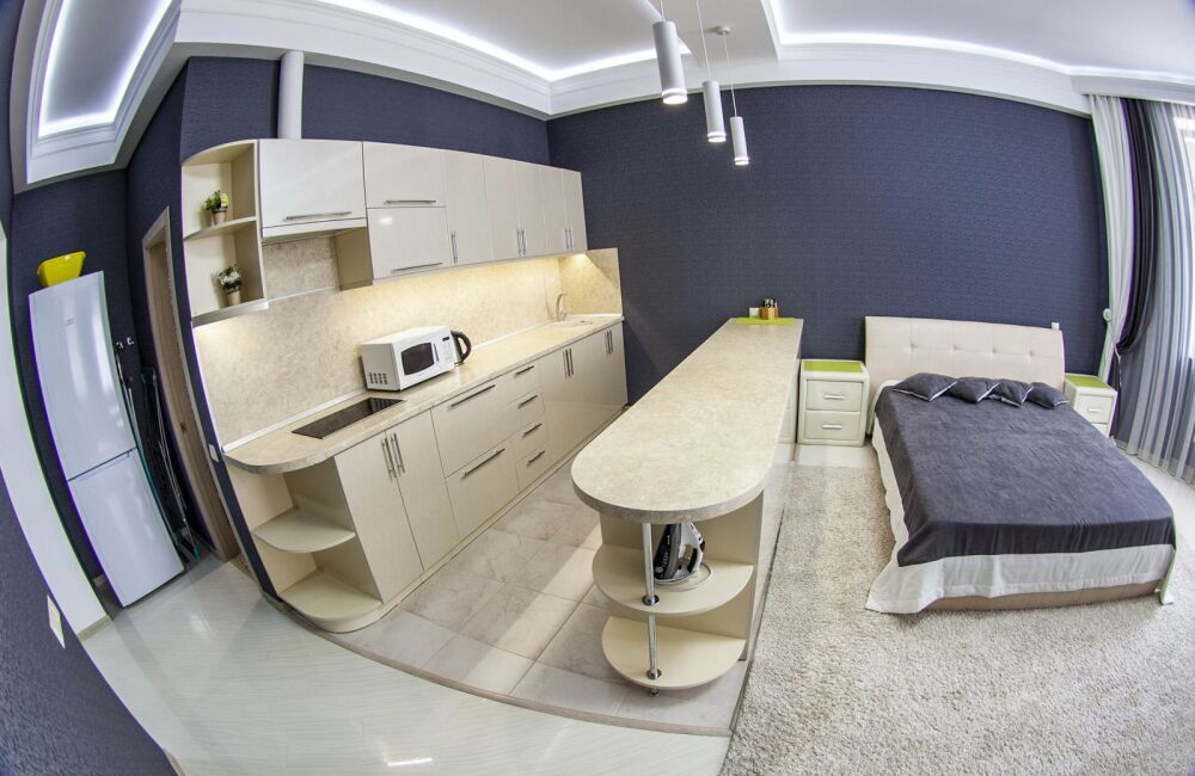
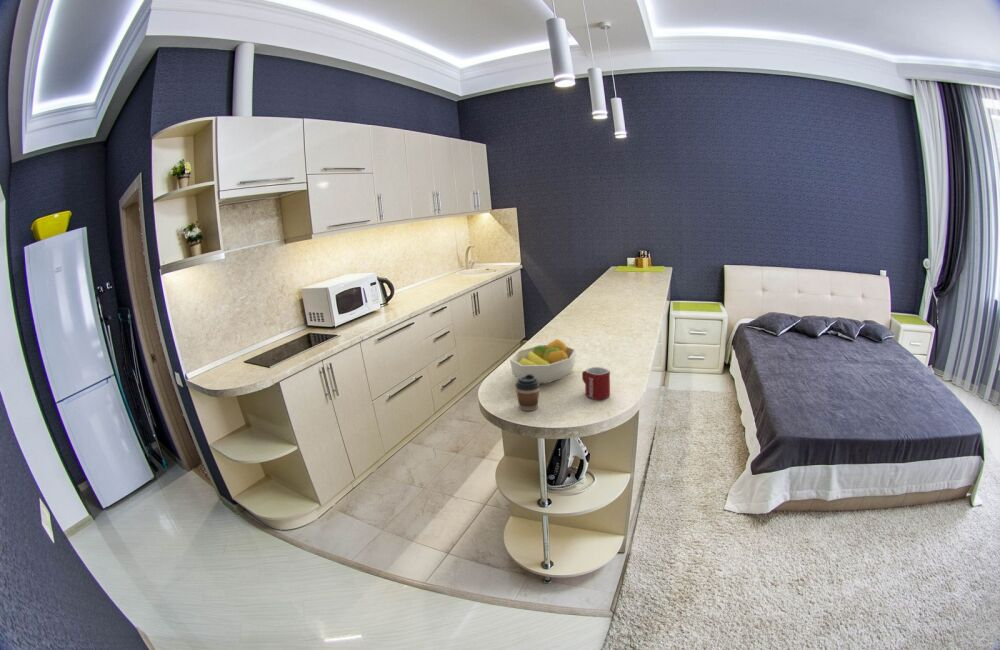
+ fruit bowl (543, 360)
+ coffee cup (527, 392)
+ mug (594, 381)
